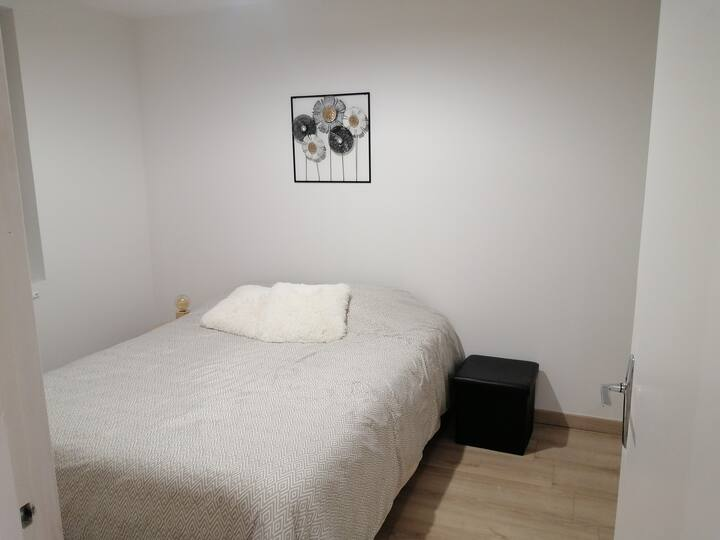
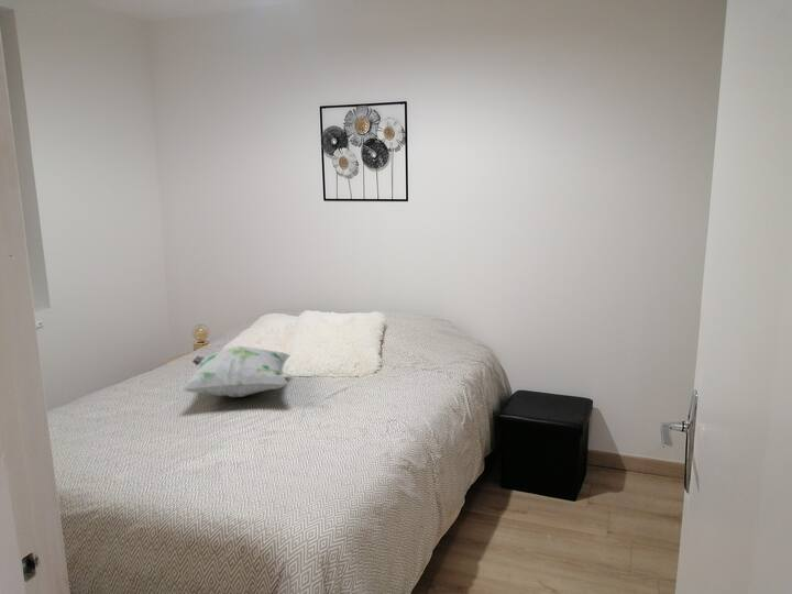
+ decorative pillow (238, 370)
